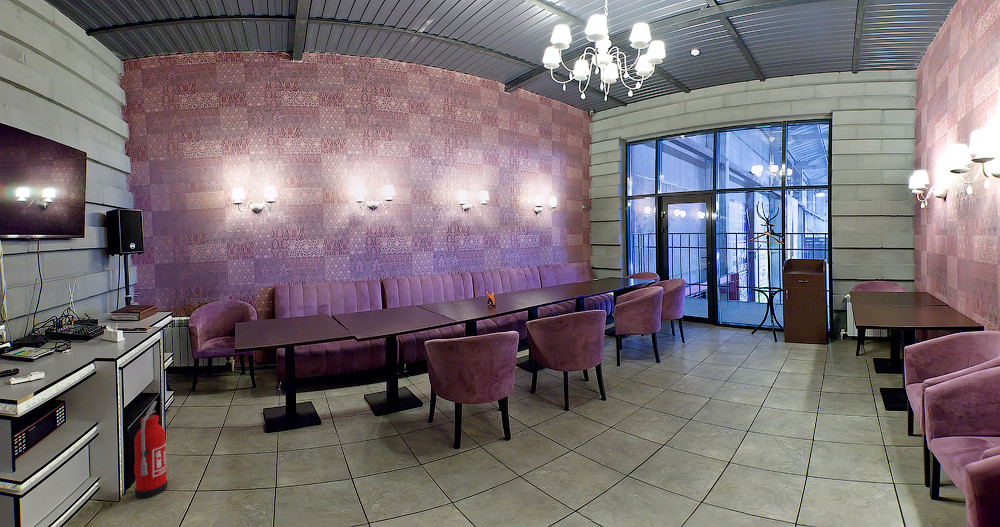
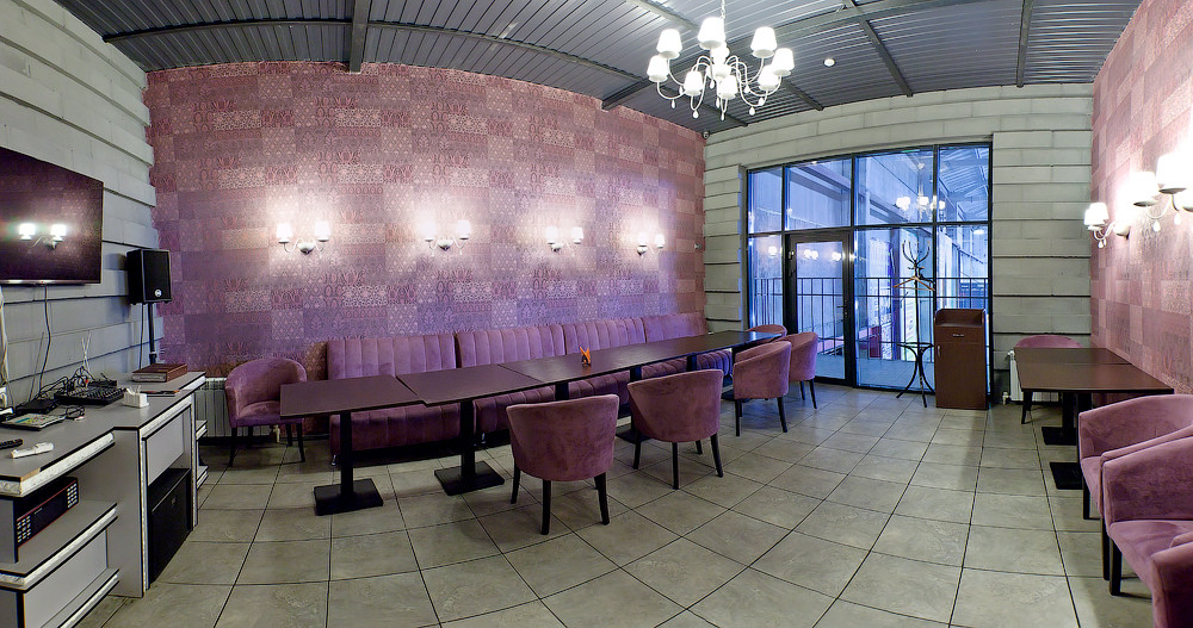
- fire extinguisher (149, 449)
